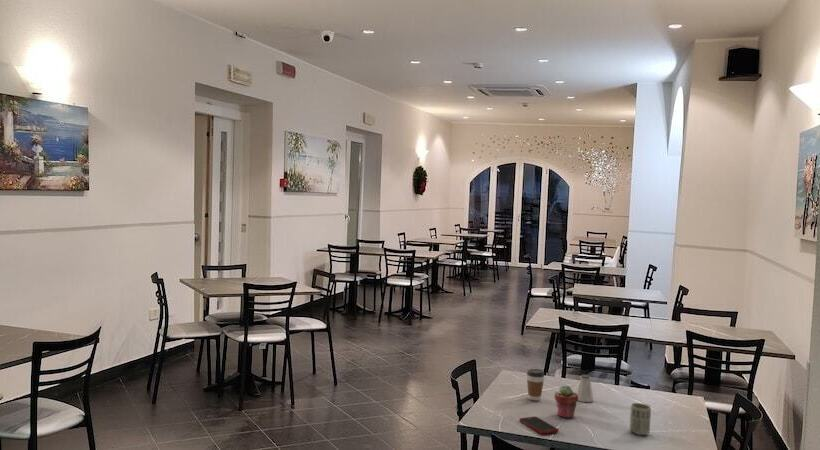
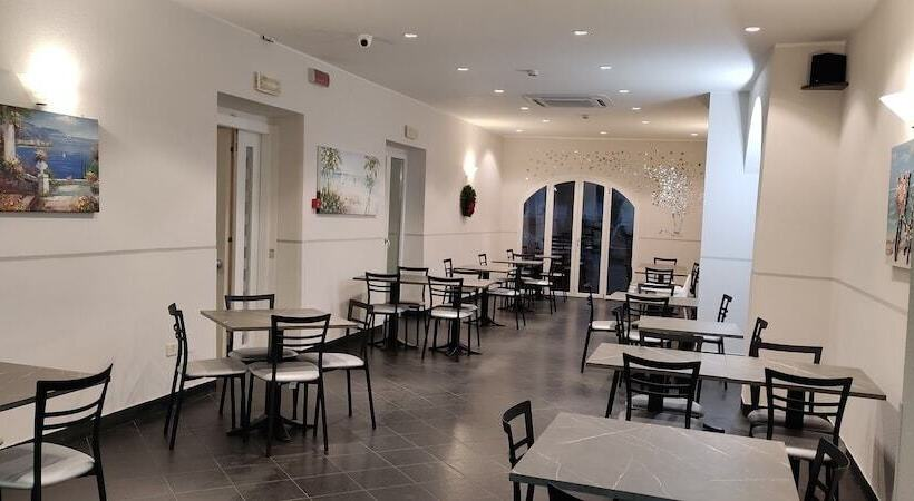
- saltshaker (585, 387)
- cell phone (538, 425)
- coffee cup (535, 384)
- potted succulent (566, 400)
- cup (640, 419)
